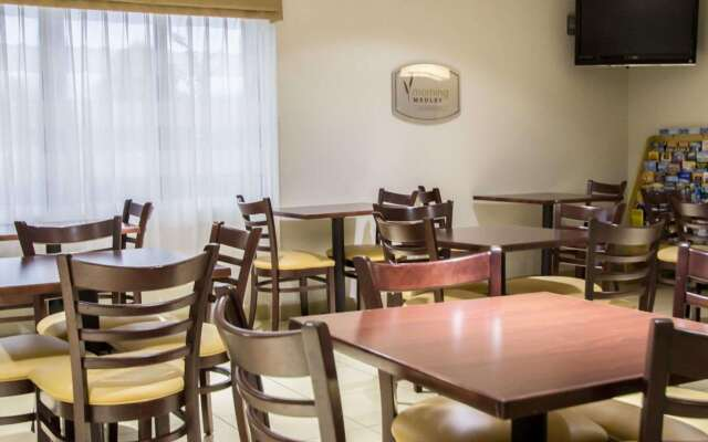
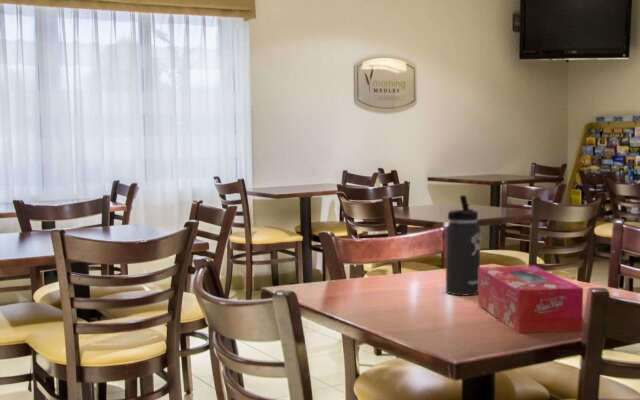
+ thermos bottle (461, 244)
+ tissue box (526, 296)
